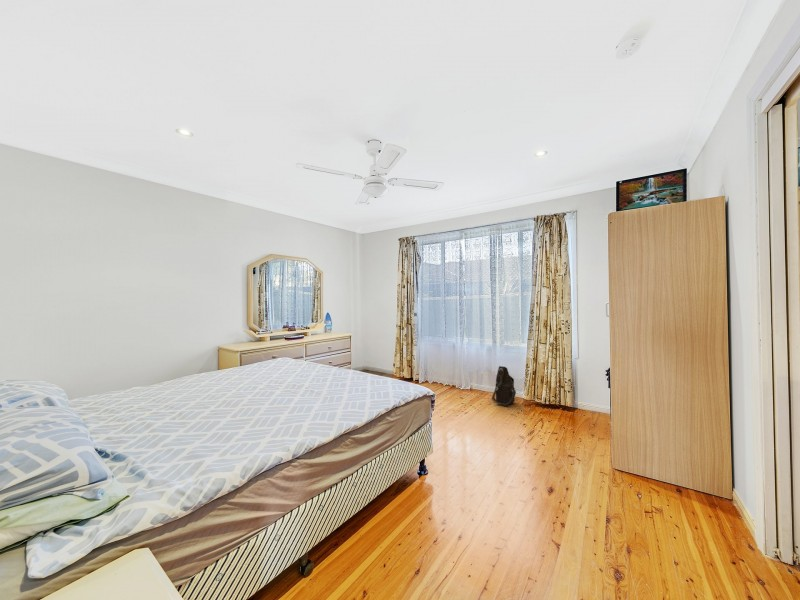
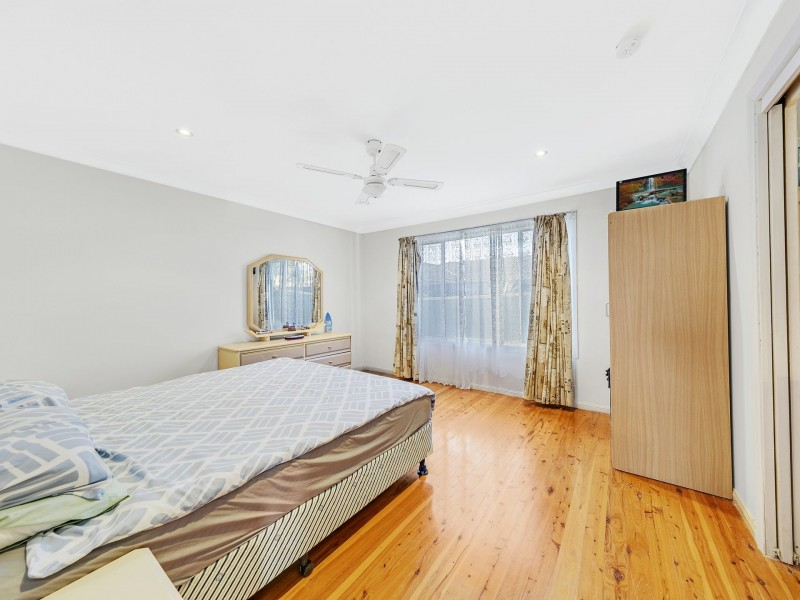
- shoulder bag (506, 384)
